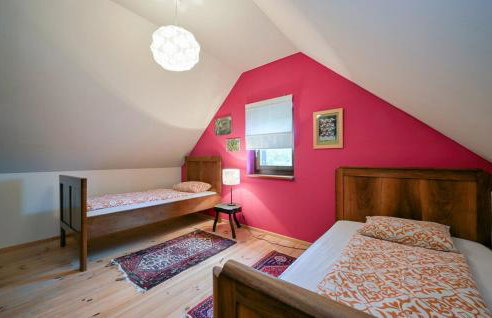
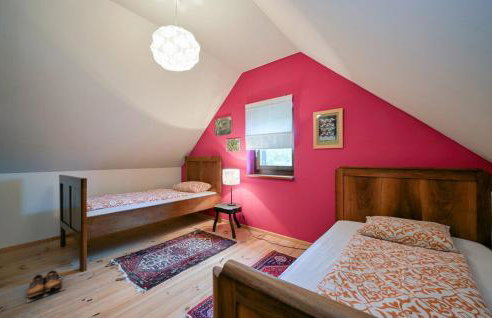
+ shoes (45, 282)
